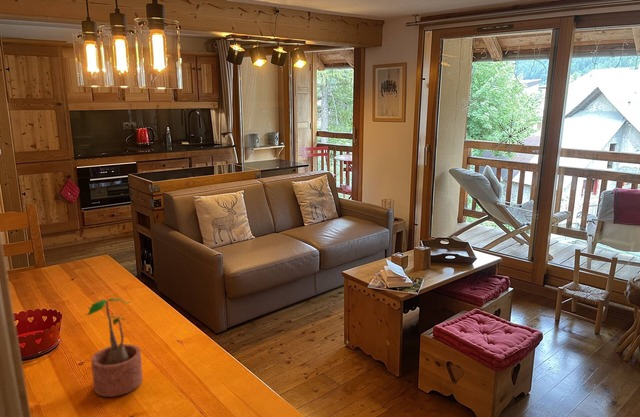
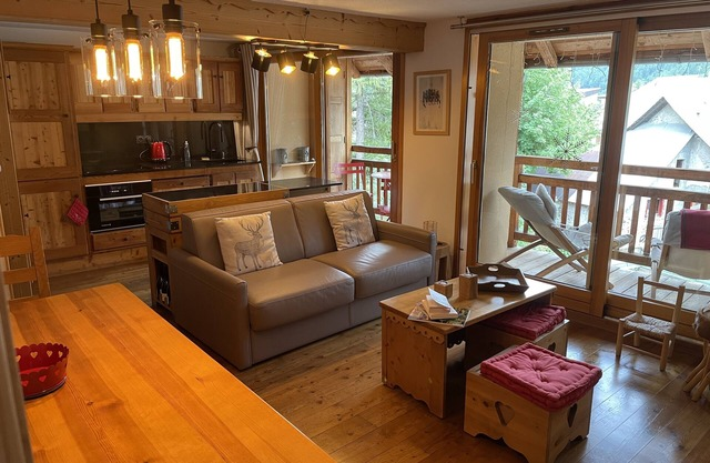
- potted plant (111, 341)
